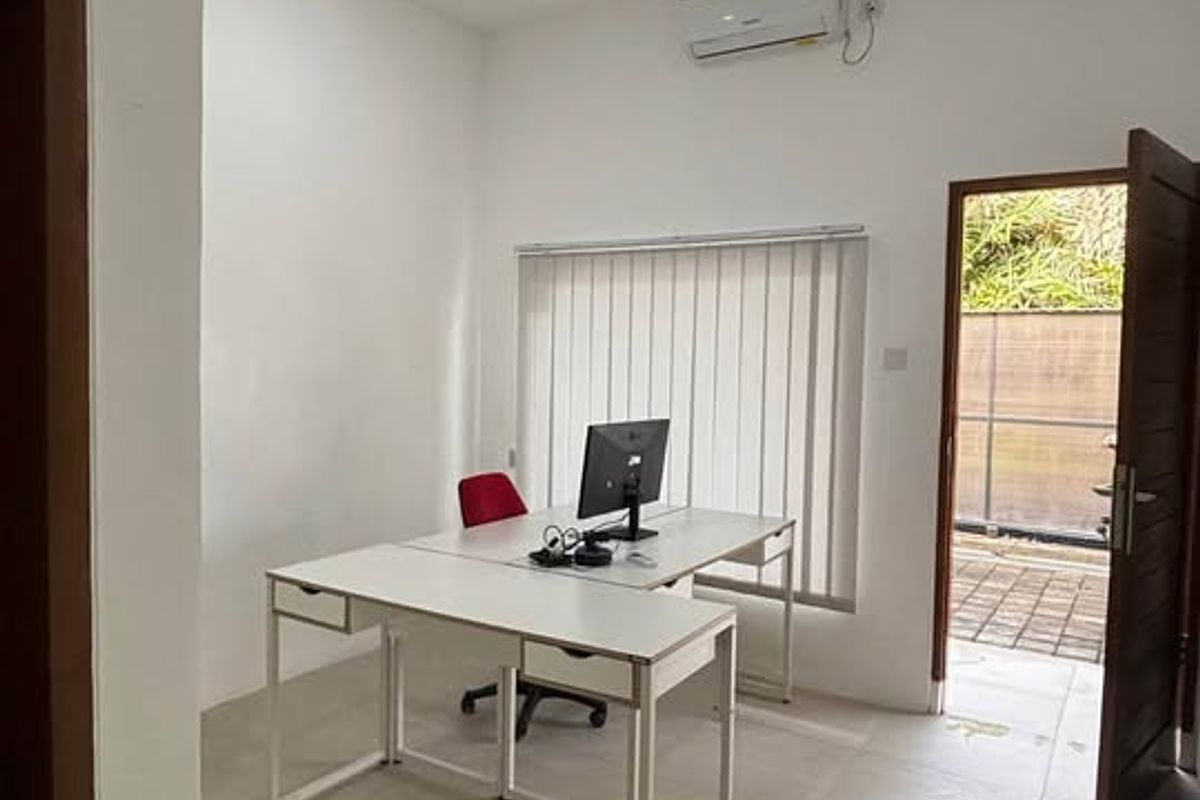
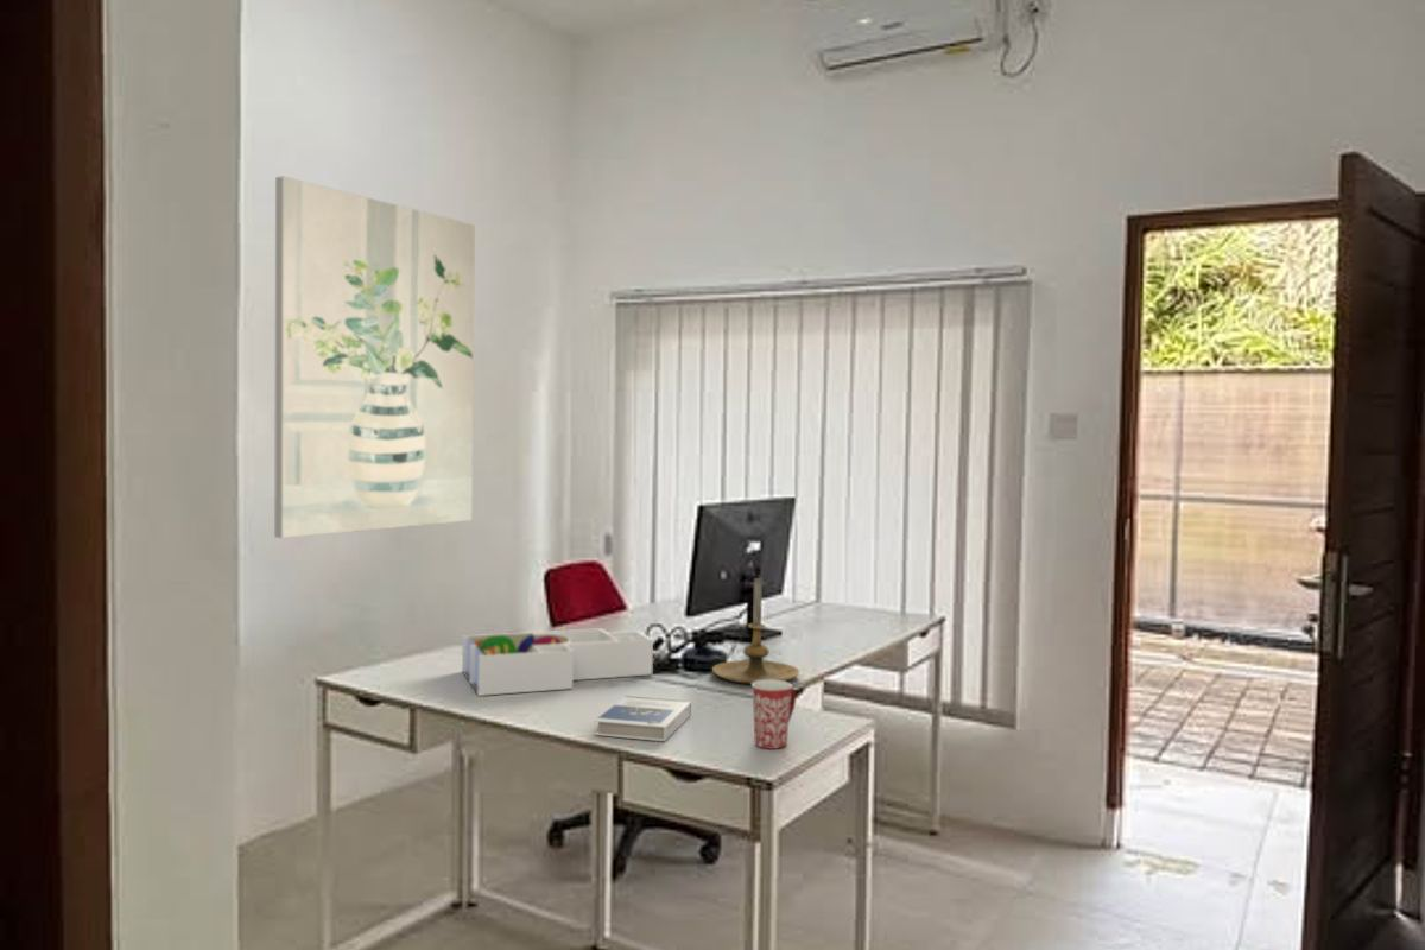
+ candle holder (756, 627)
+ mug (777, 712)
+ desk organizer (560, 658)
+ wall art (384, 366)
+ hardback book (644, 717)
